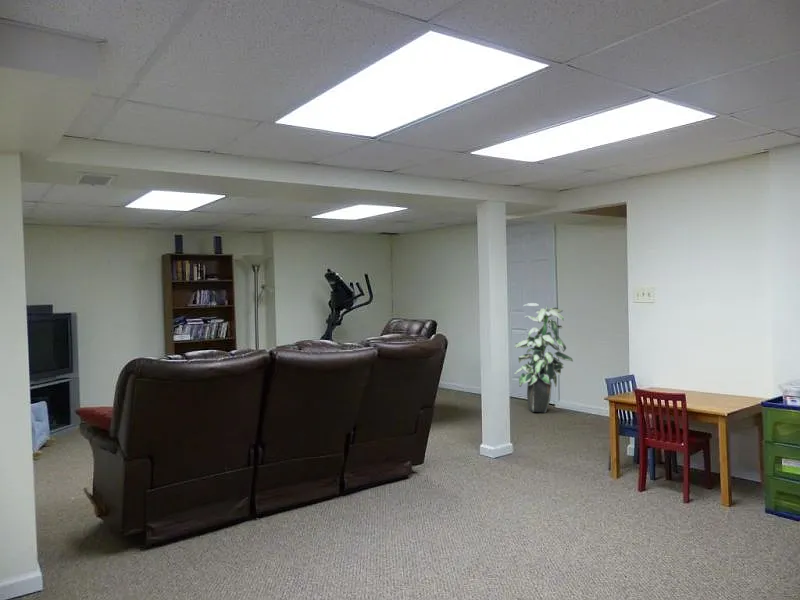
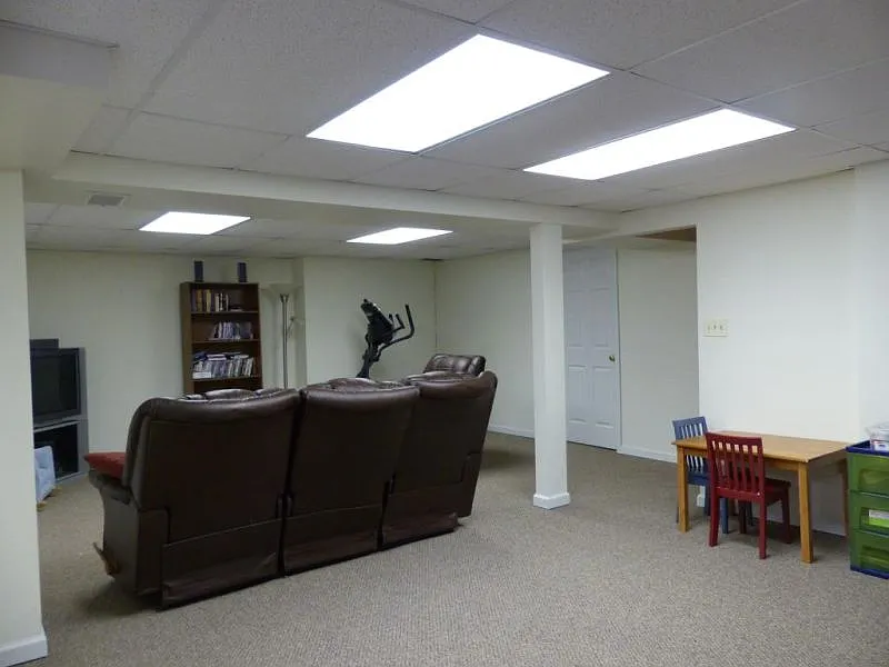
- indoor plant (539, 357)
